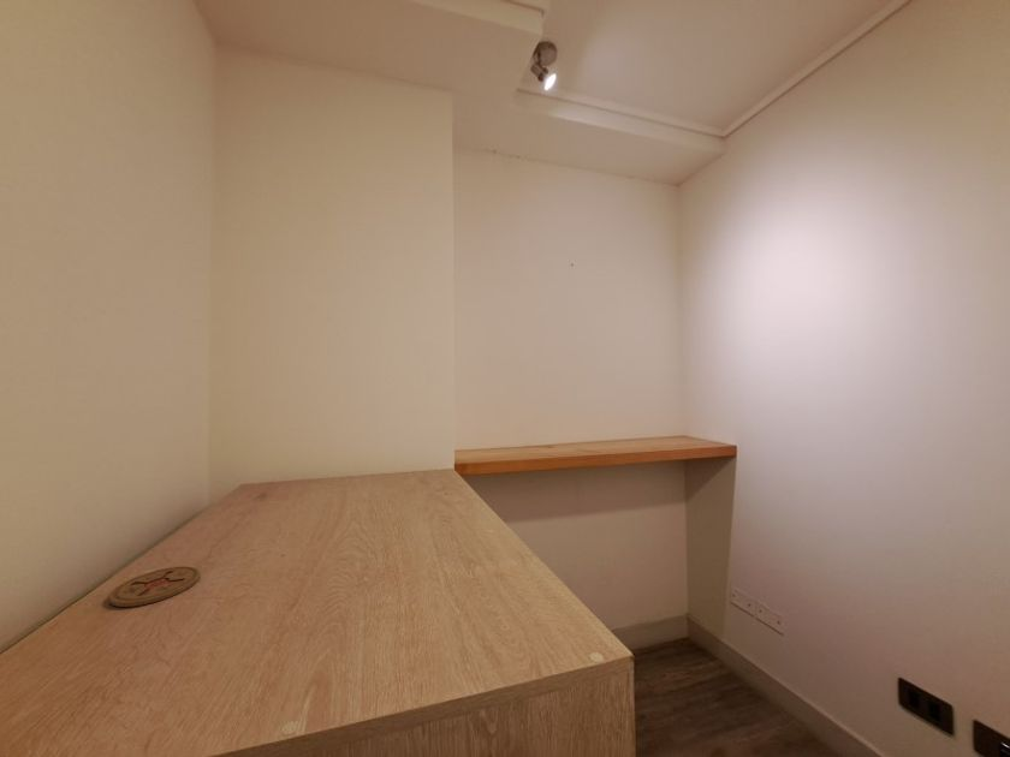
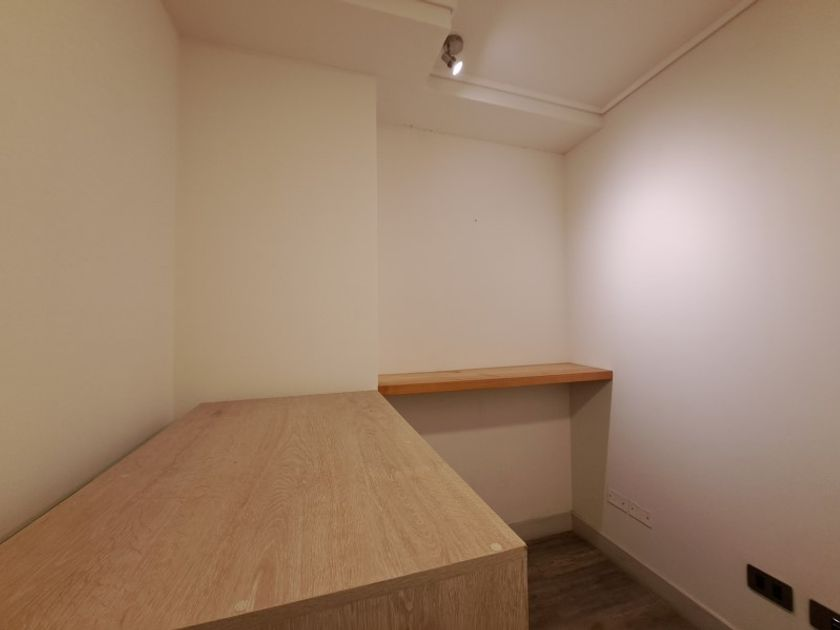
- coaster (156, 584)
